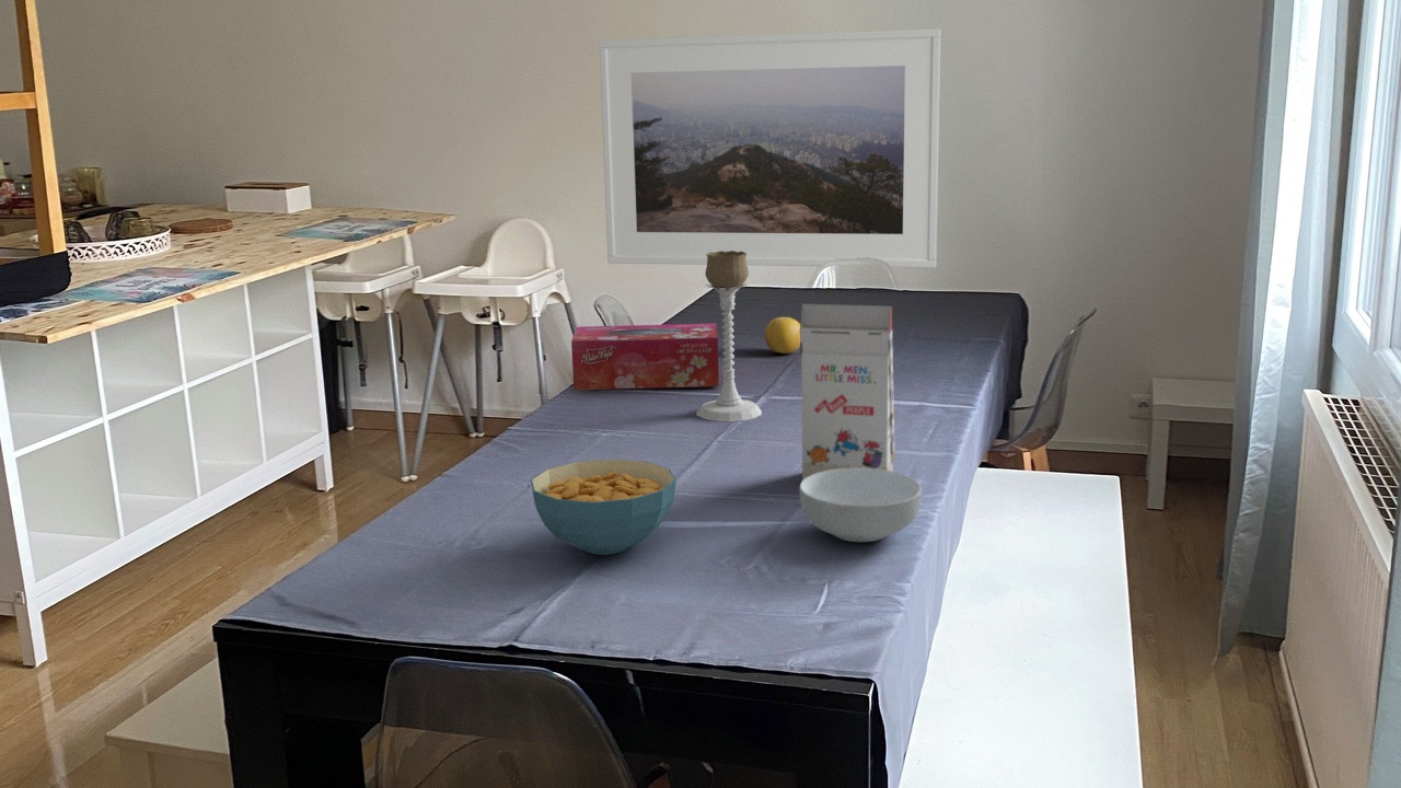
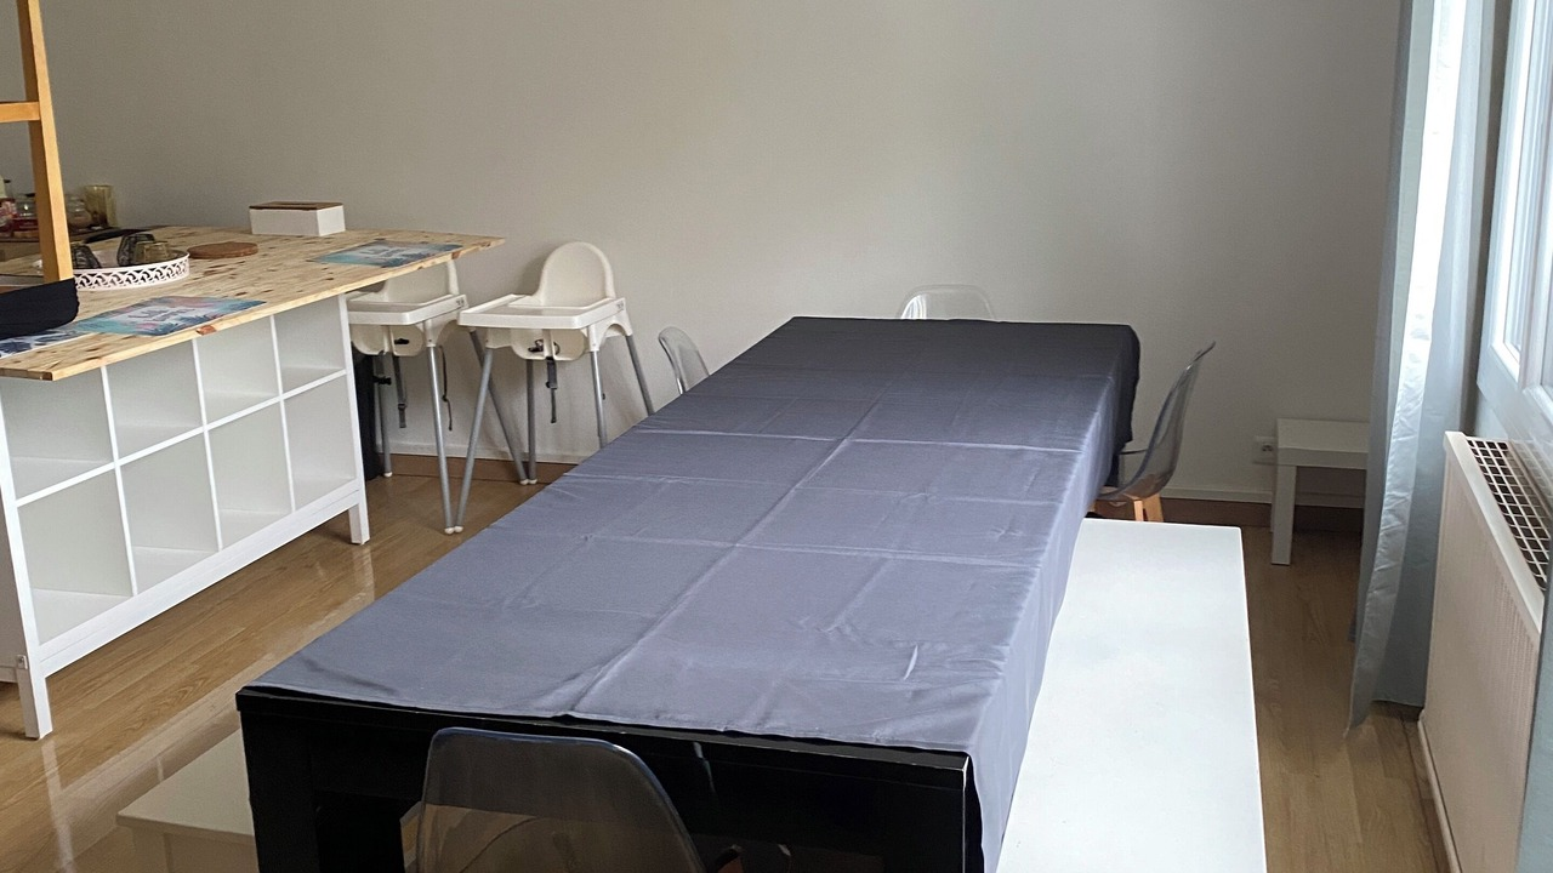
- candle holder (728, 334)
- tissue box (646, 356)
- cereal bowl (604, 513)
- cereal bowl (859, 509)
- fruit (784, 335)
- gift box (847, 393)
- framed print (765, 152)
